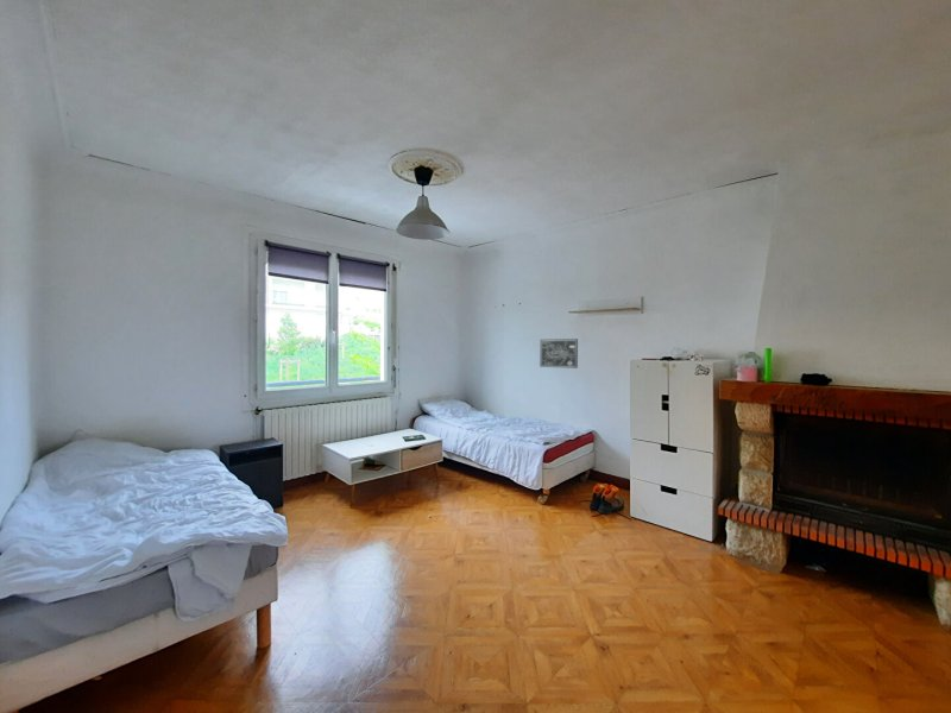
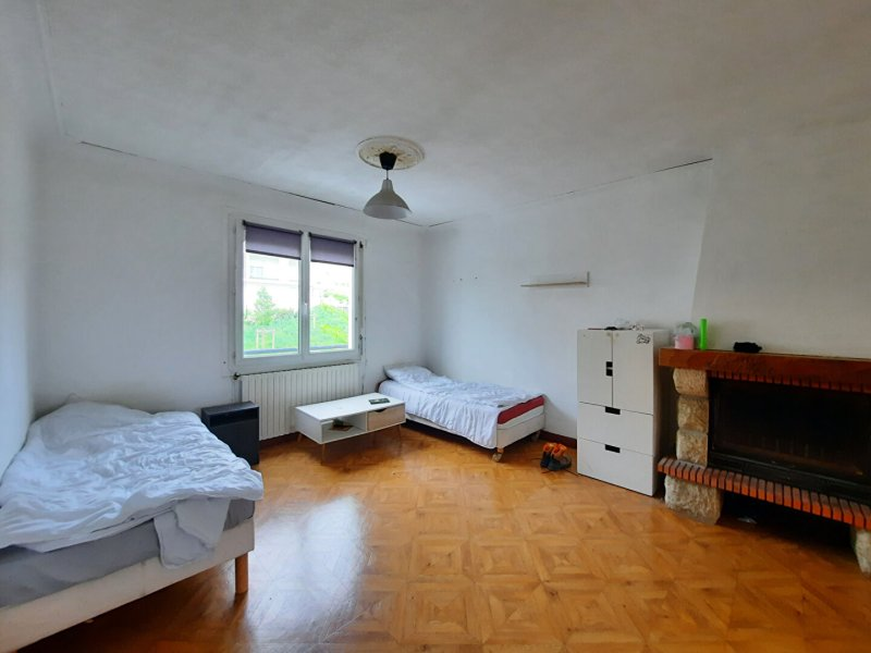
- wall art (558, 353)
